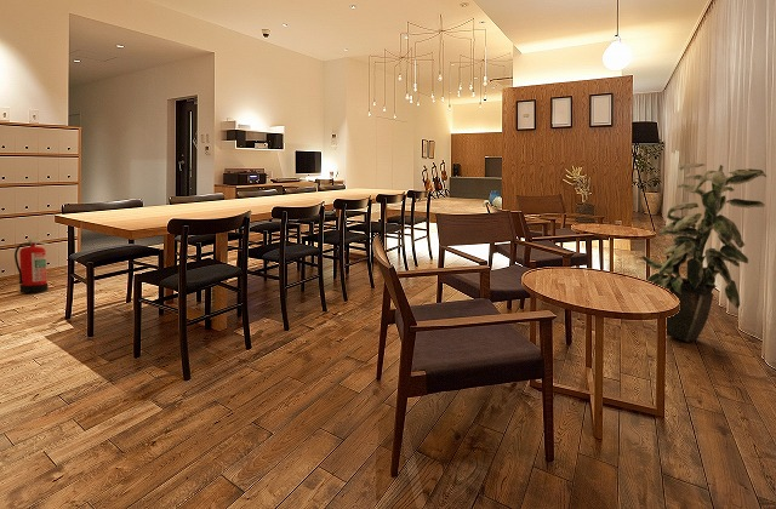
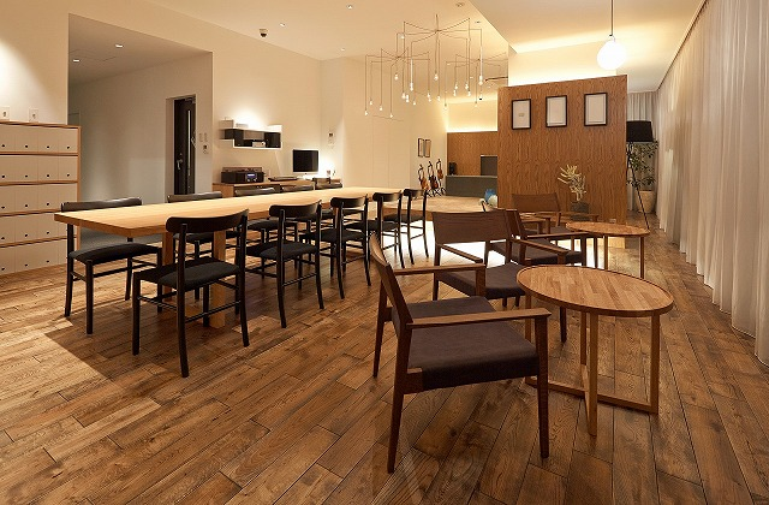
- indoor plant (698, 252)
- fire extinguisher (33, 263)
